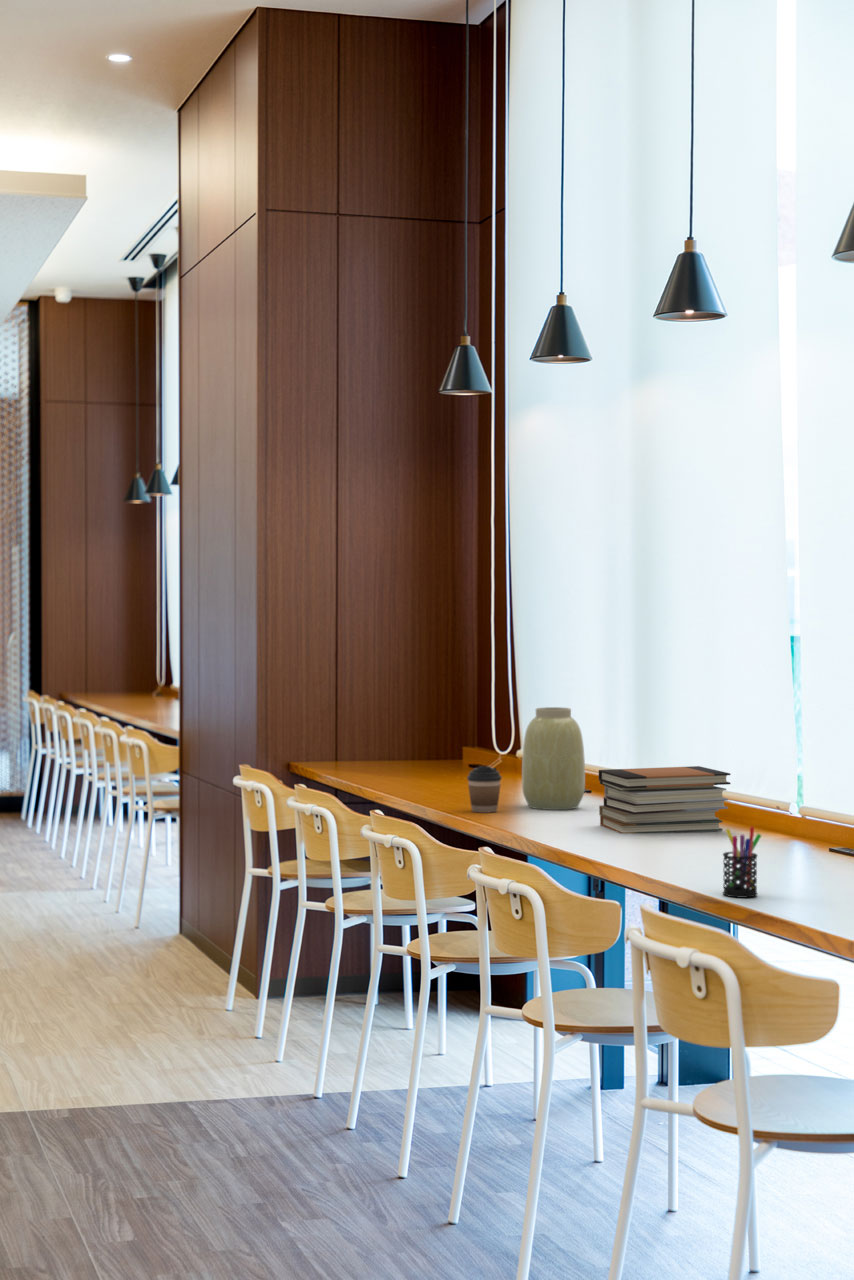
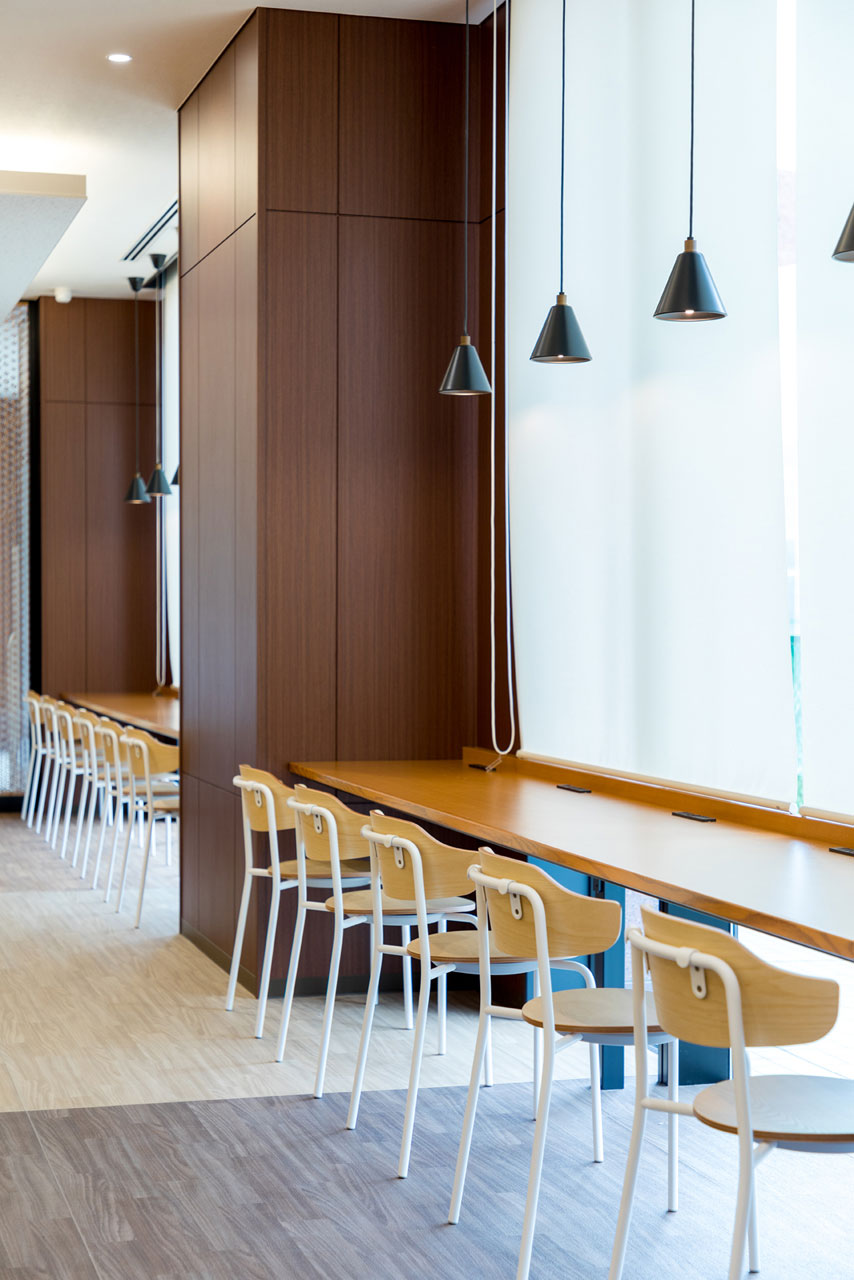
- coffee cup (484, 788)
- pen holder (744, 859)
- vase (553, 757)
- book stack (663, 799)
